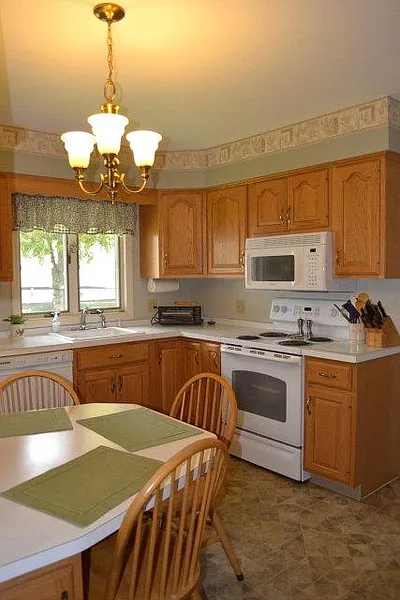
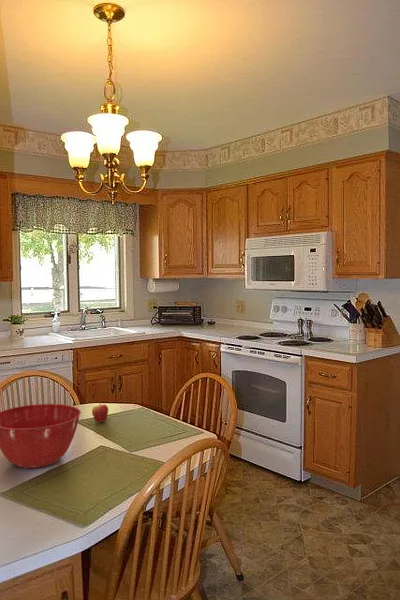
+ mixing bowl (36, 437)
+ fruit (100, 409)
